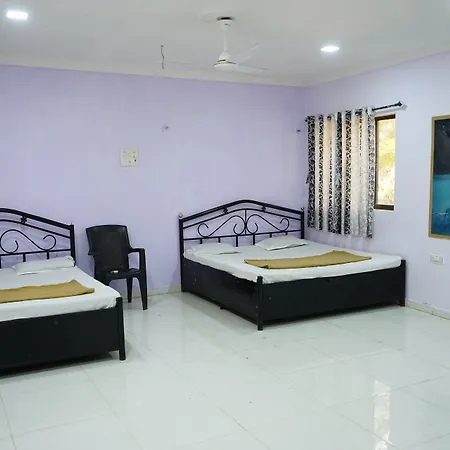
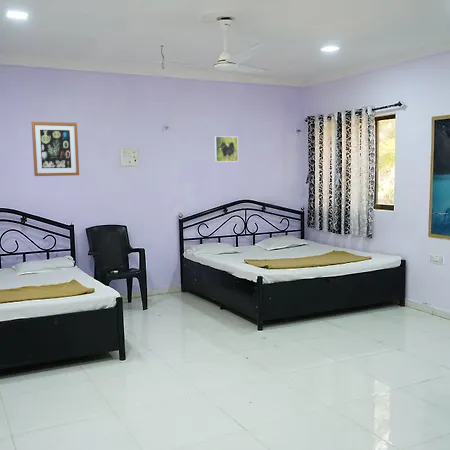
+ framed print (226, 149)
+ wall art (55, 149)
